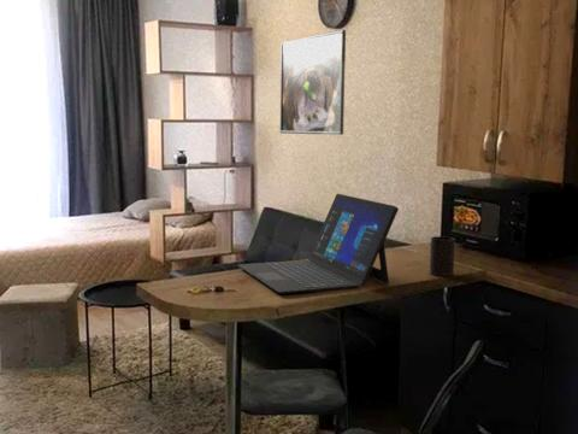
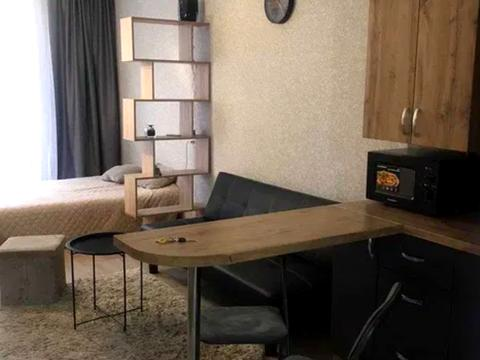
- laptop (317, 237)
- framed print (309, 86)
- cup (442, 256)
